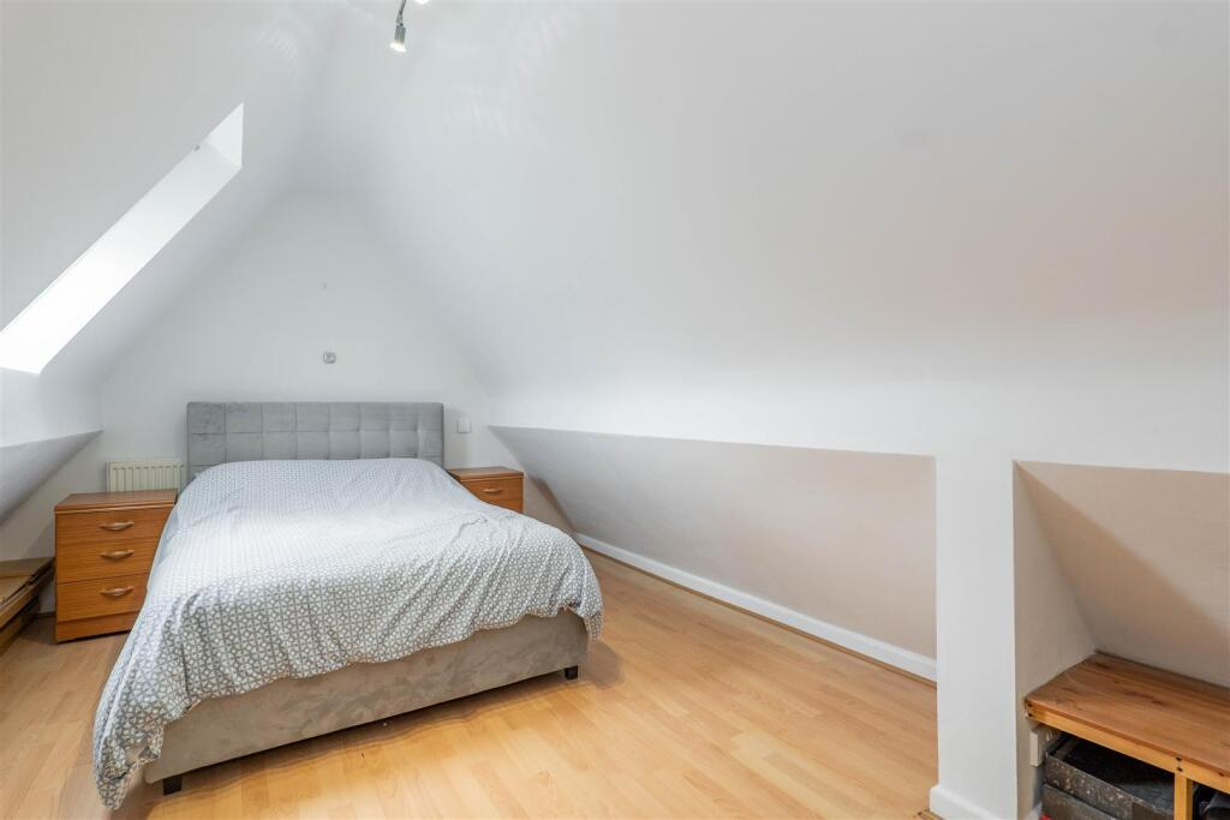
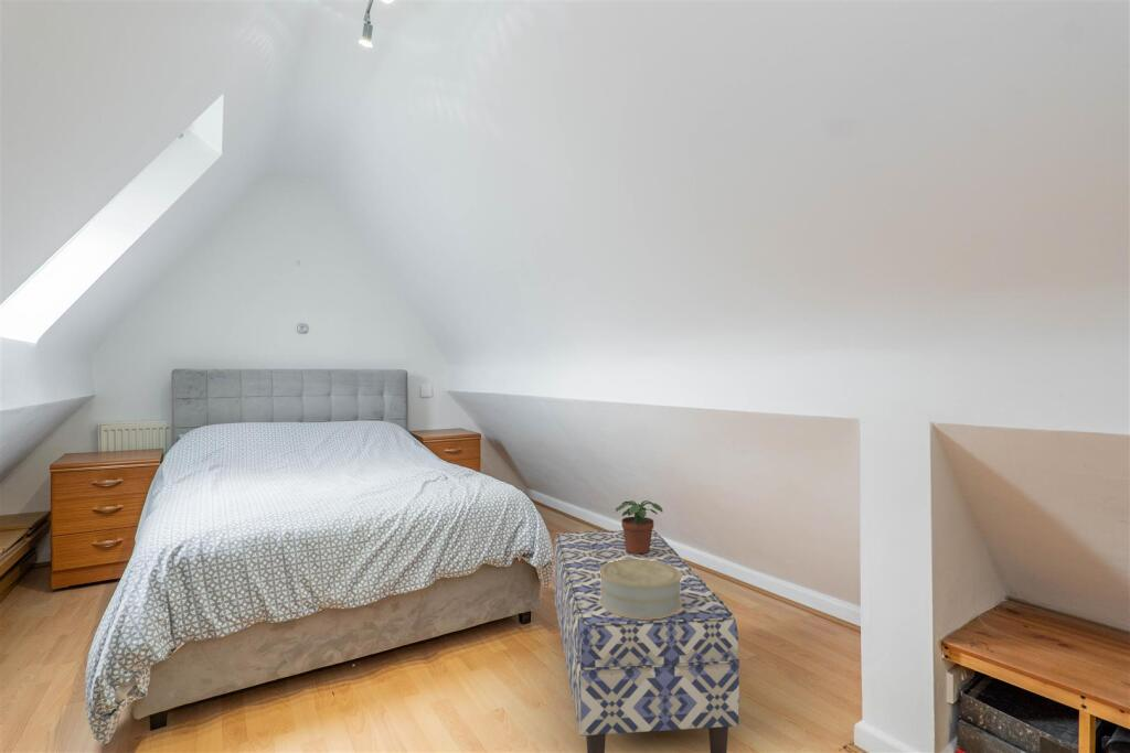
+ bench (627, 627)
+ potted plant (638, 526)
+ decorative box (640, 587)
